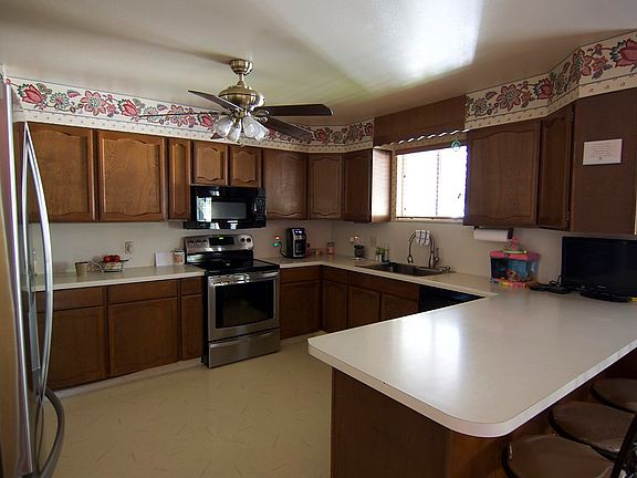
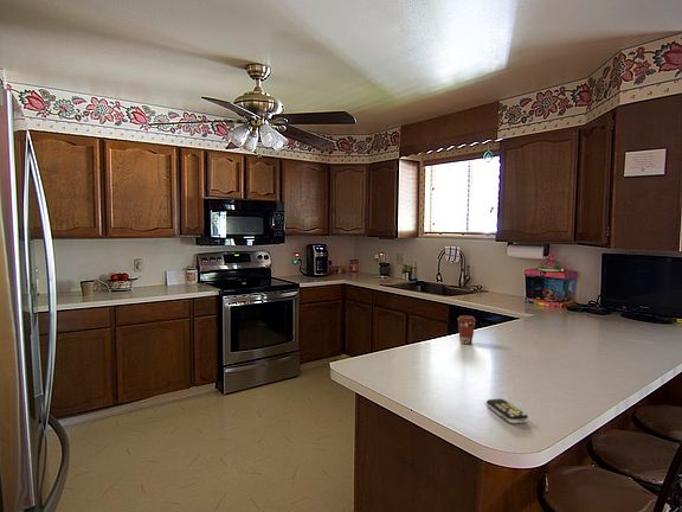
+ coffee cup (465, 329)
+ remote control (506, 410)
